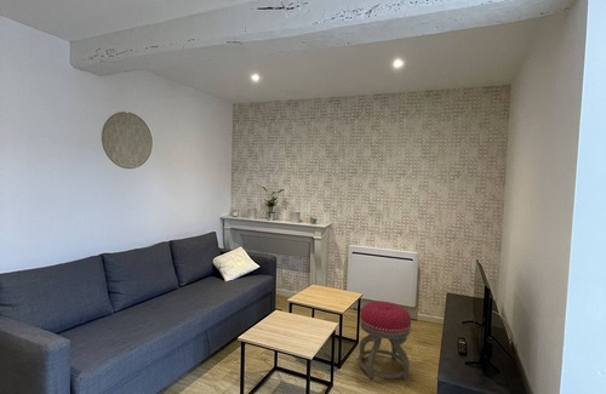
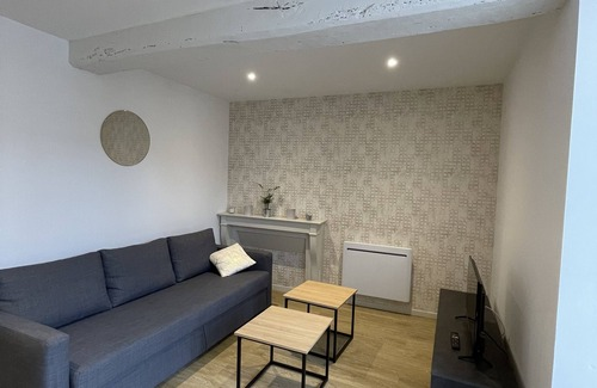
- stool (383, 337)
